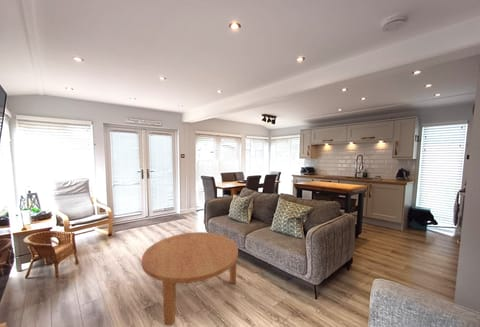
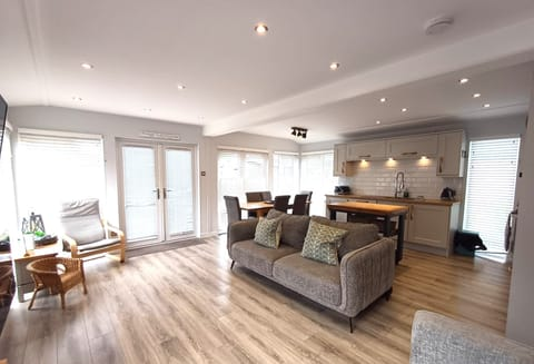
- coffee table (192, 269)
